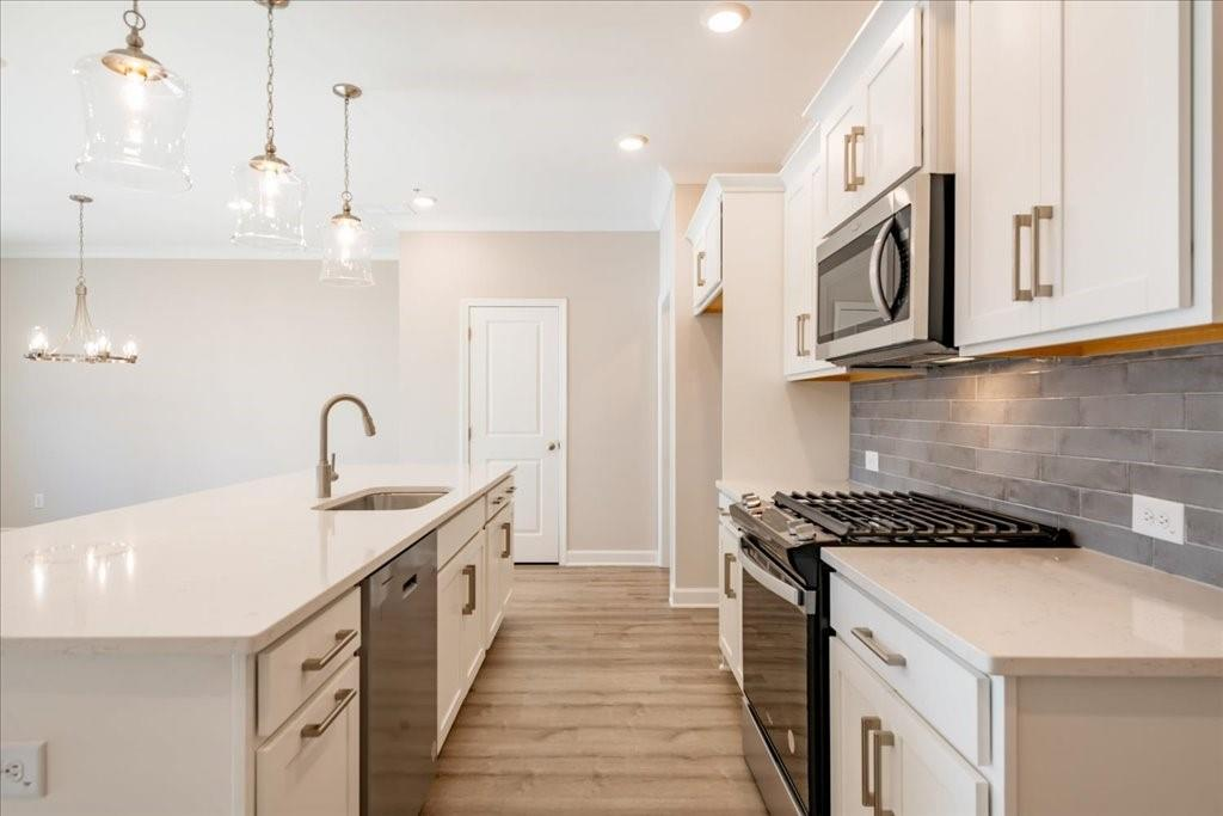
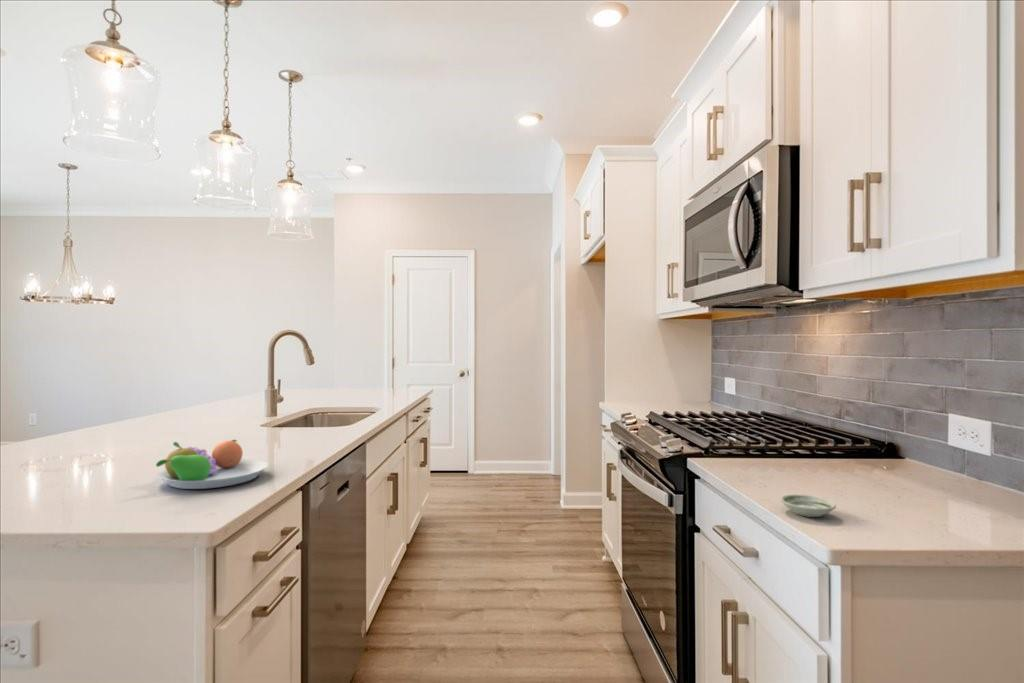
+ fruit bowl (210, 460)
+ saucer (807, 506)
